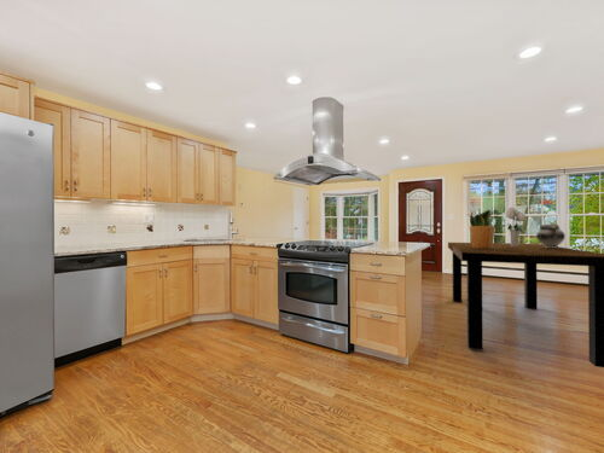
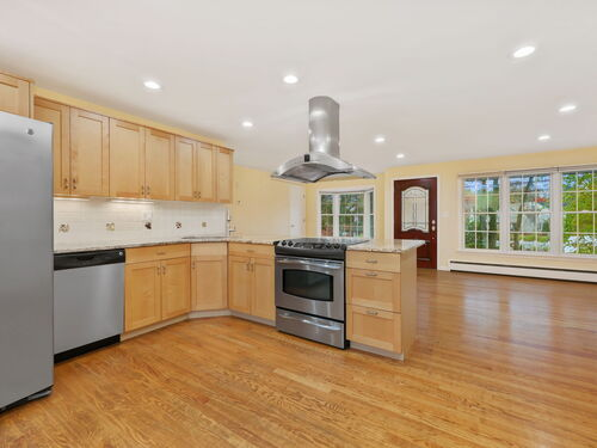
- bouquet (516, 226)
- potted plant (484, 228)
- dining table (524, 285)
- ceramic pot (550, 236)
